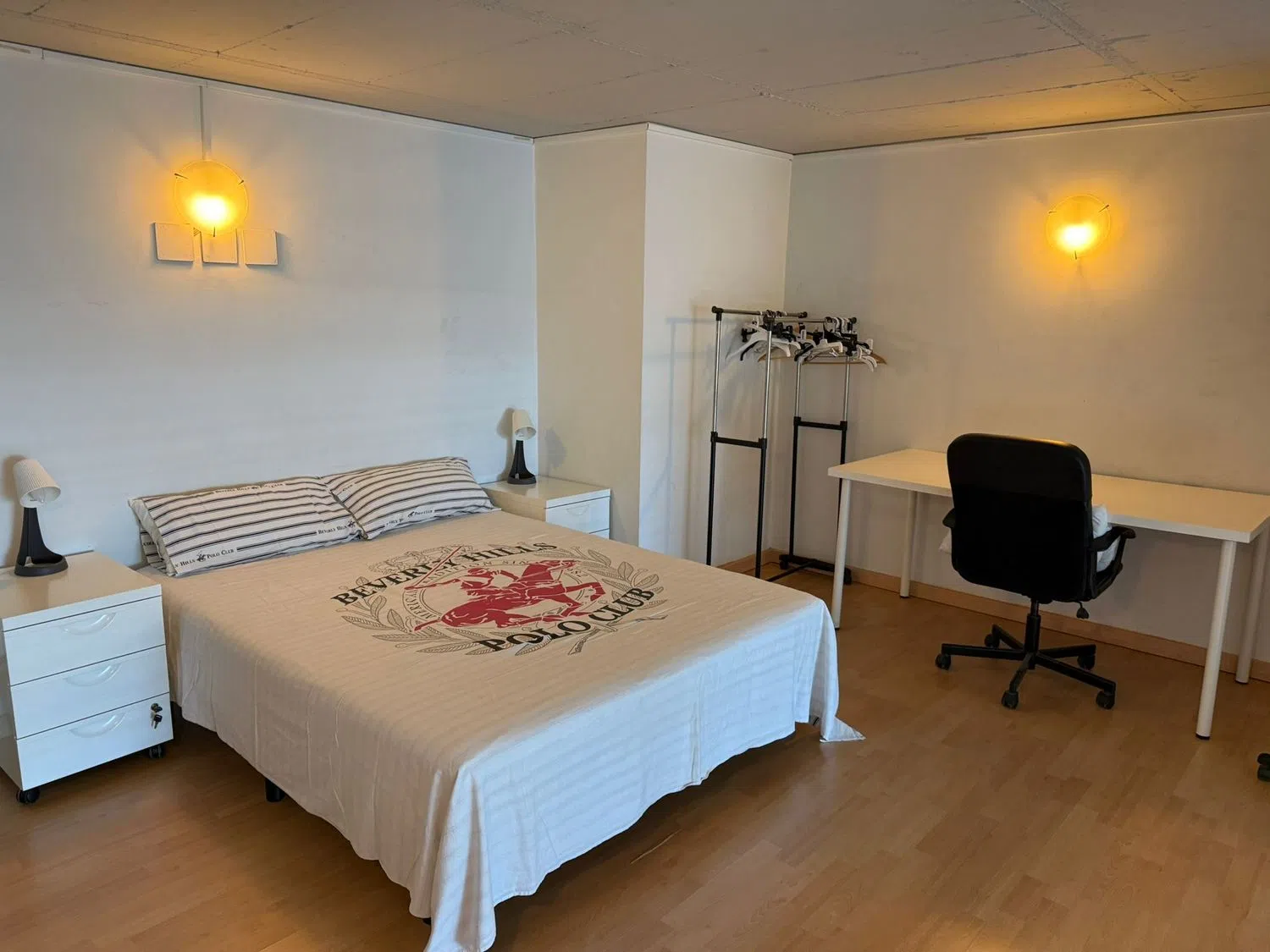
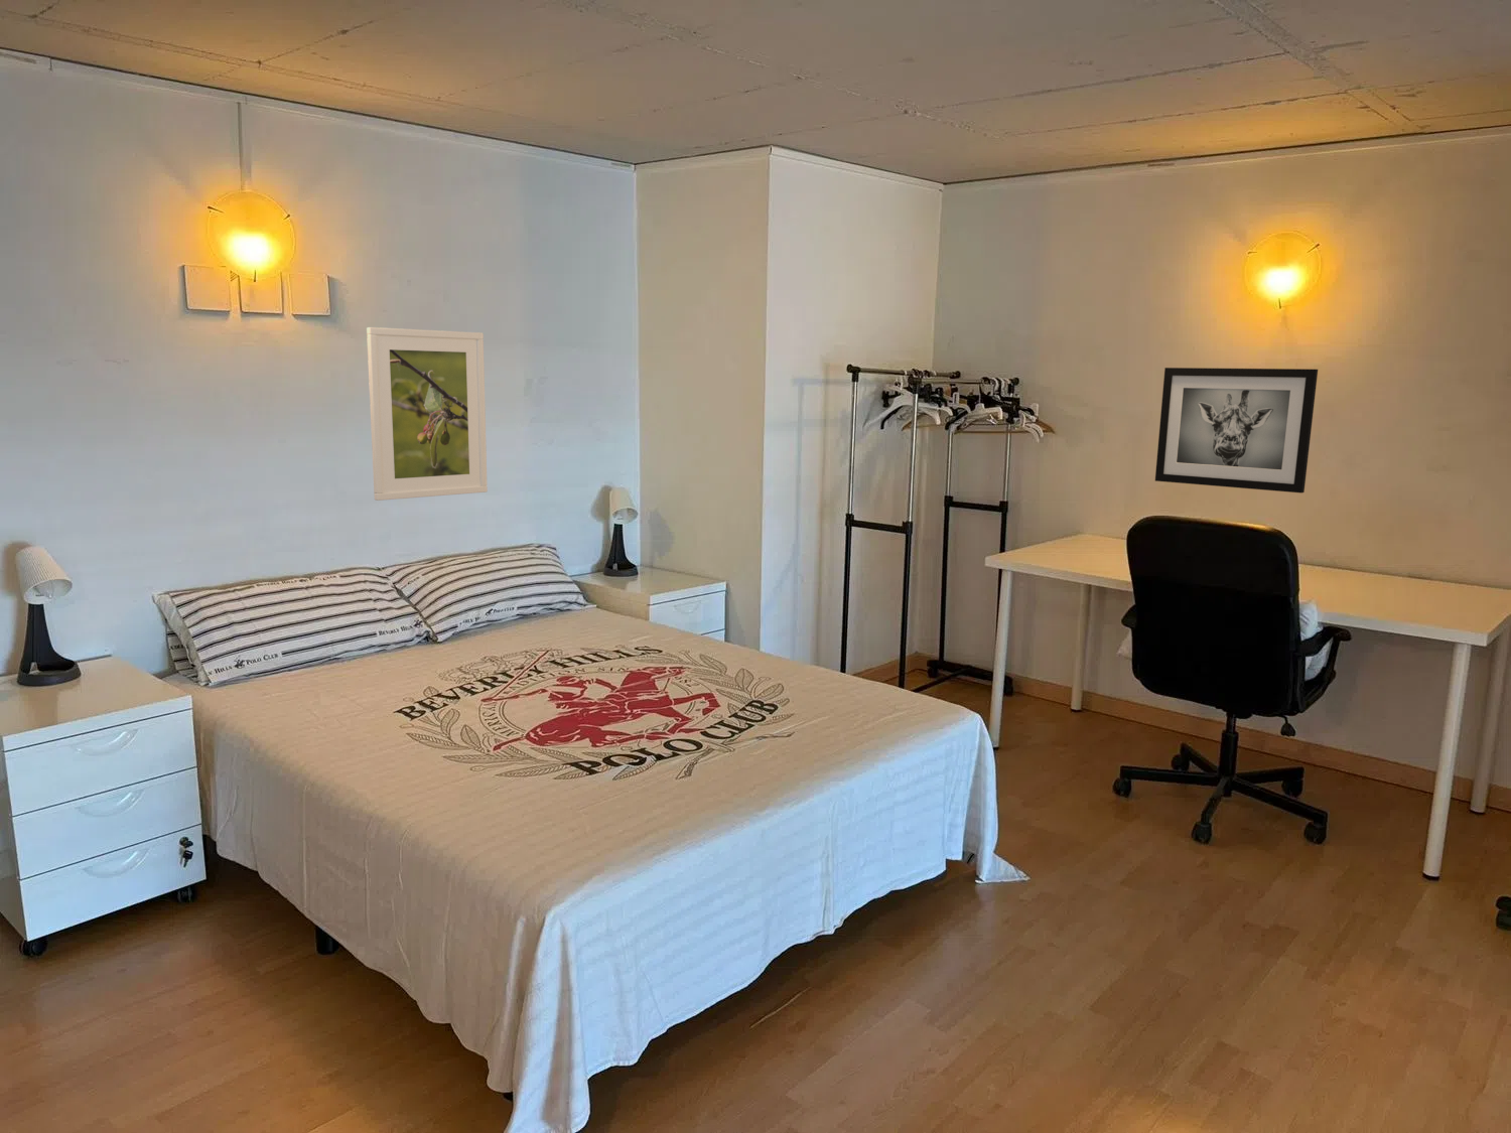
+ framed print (431, 414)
+ wall art (1231, 428)
